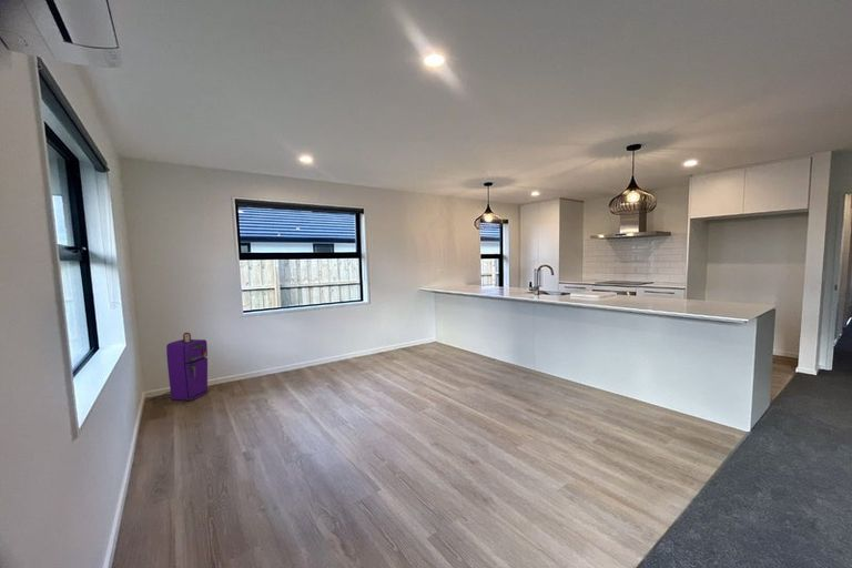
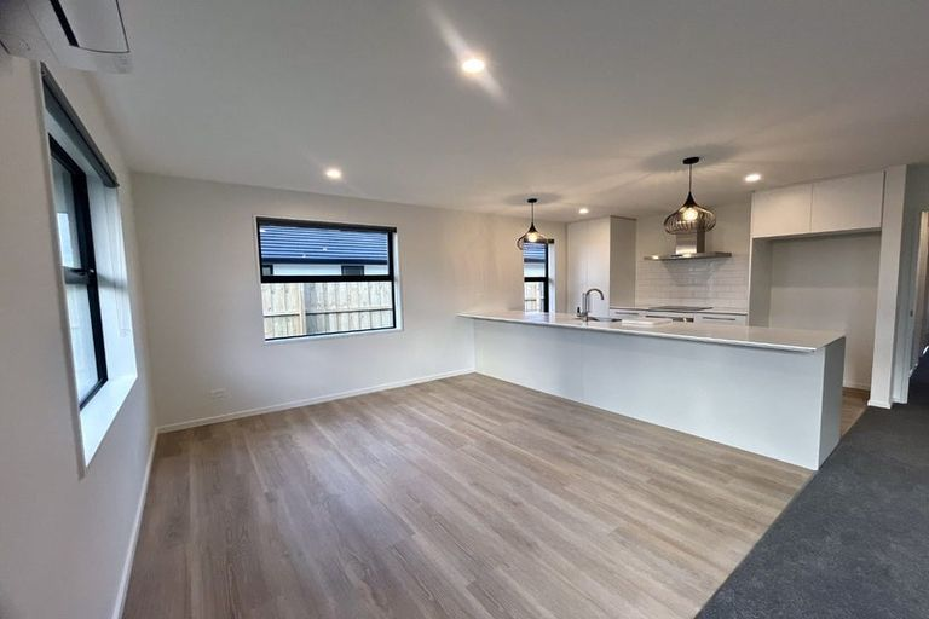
- air purifier (176, 365)
